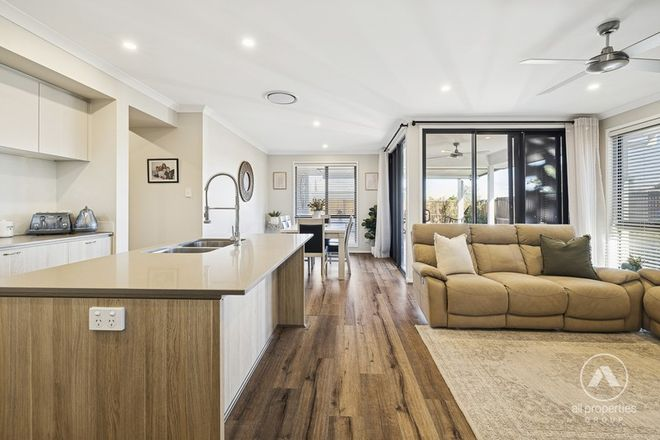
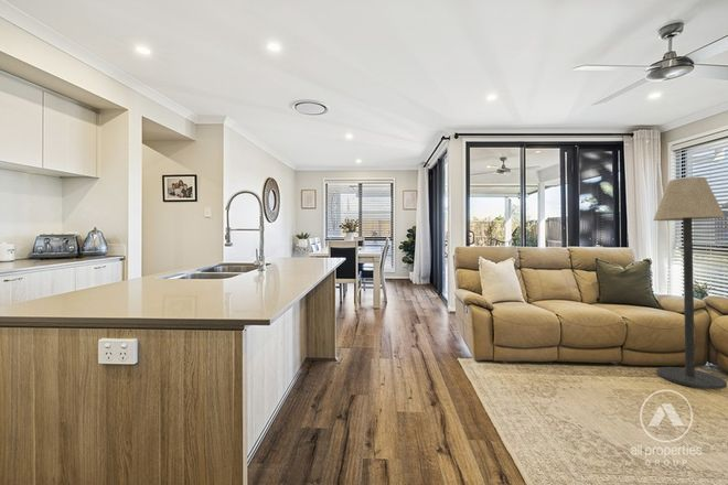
+ floor lamp (688, 279)
